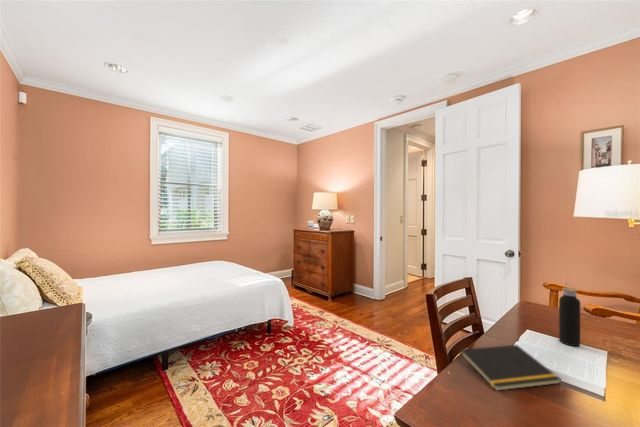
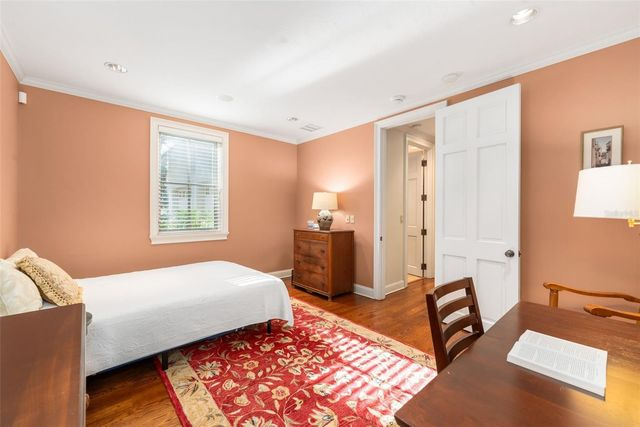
- notepad (507, 365)
- water bottle (569, 312)
